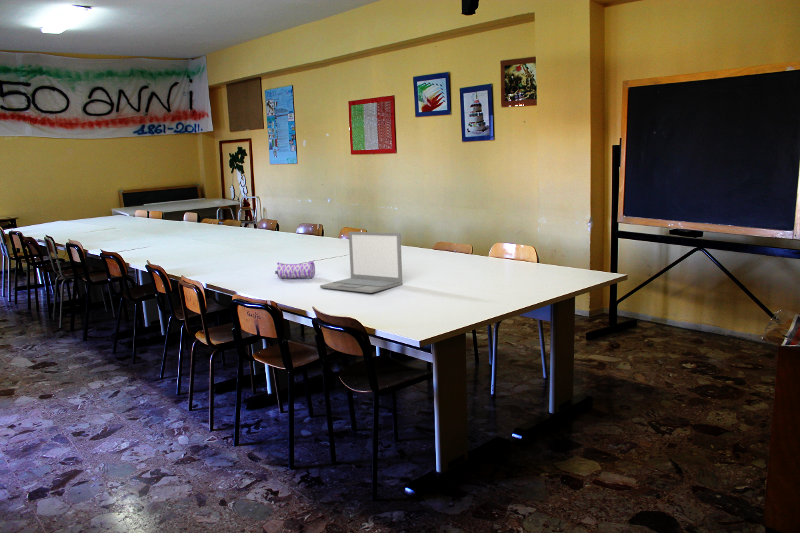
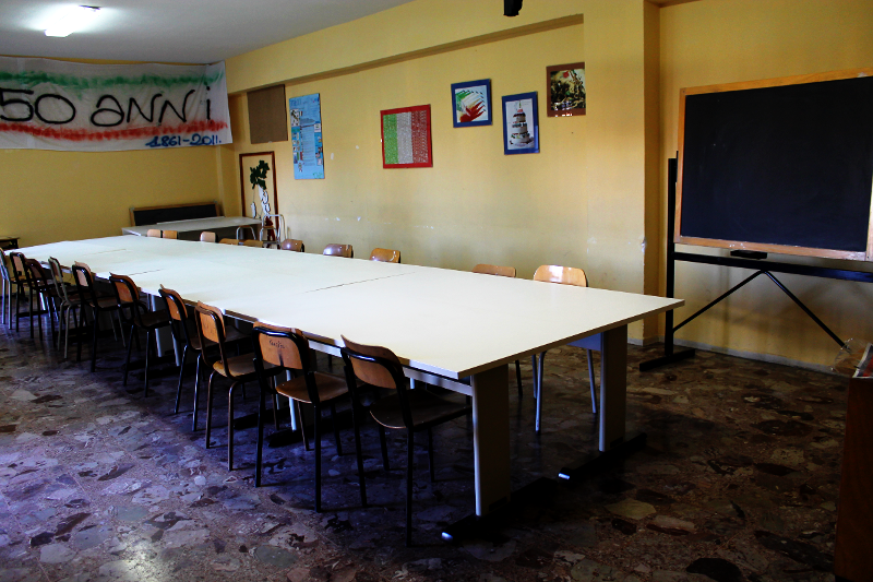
- laptop (360, 260)
- pencil case (295, 269)
